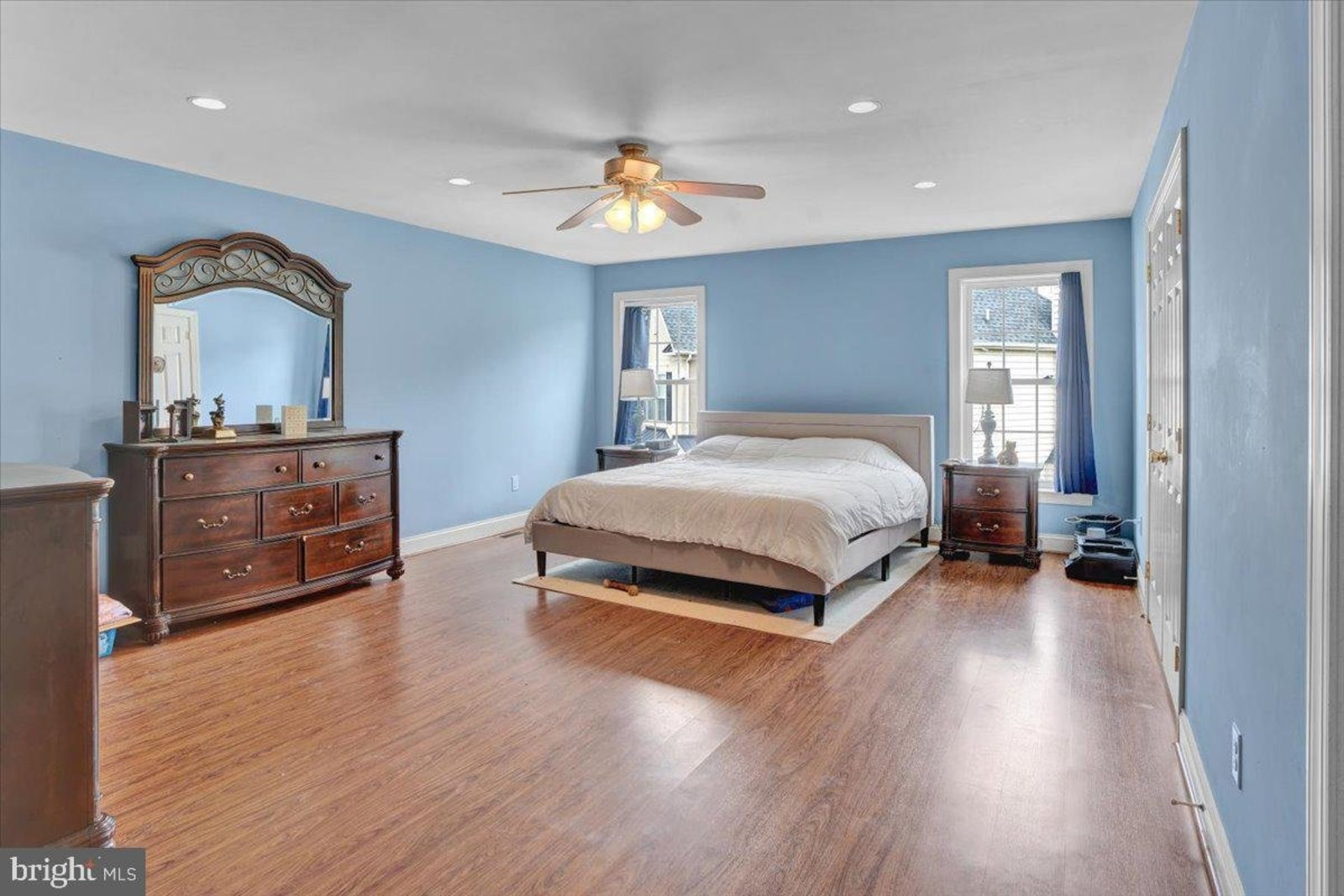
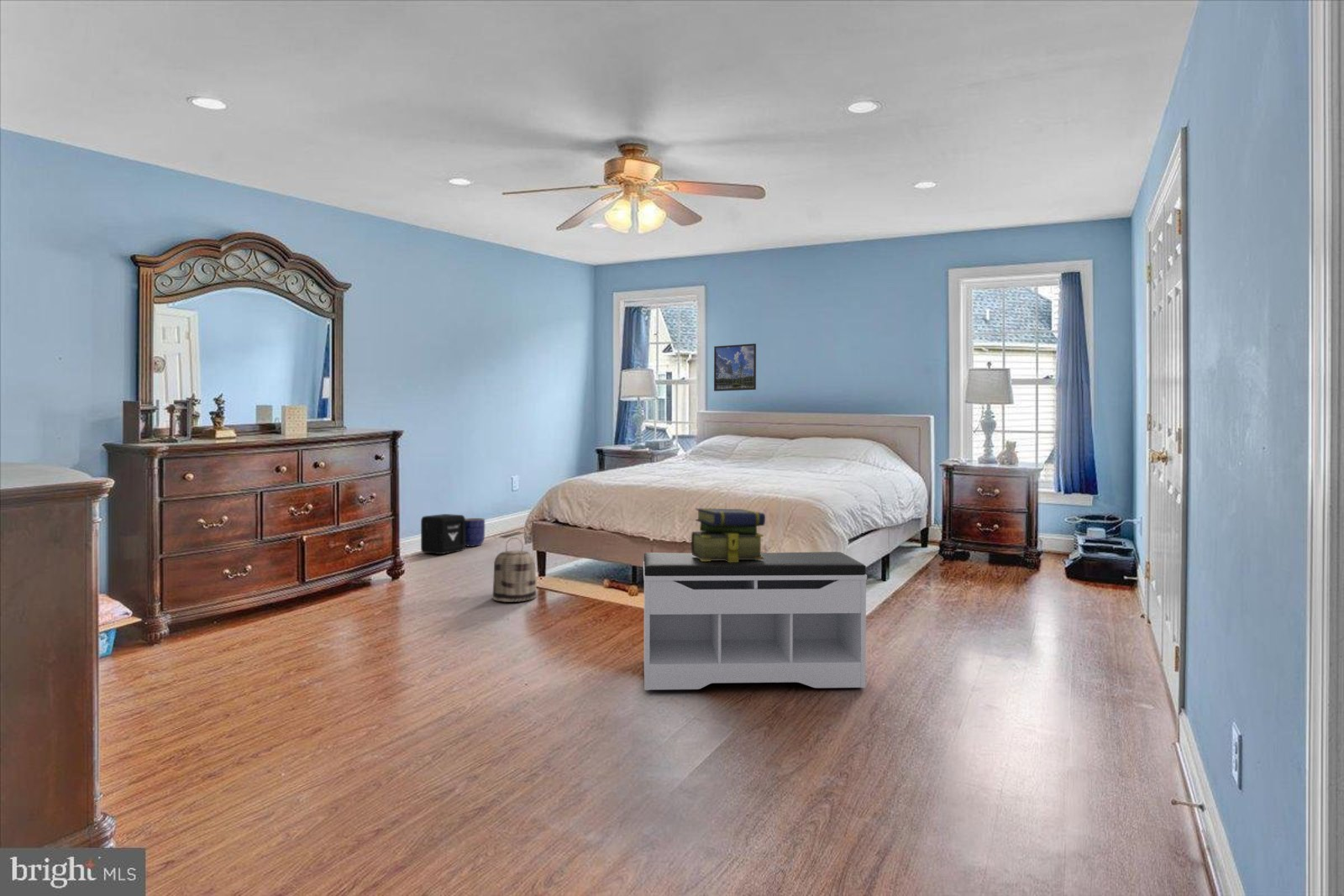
+ basket (514, 568)
+ stack of books (727, 532)
+ air purifier (444, 533)
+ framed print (734, 367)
+ planter (472, 532)
+ bench (748, 616)
